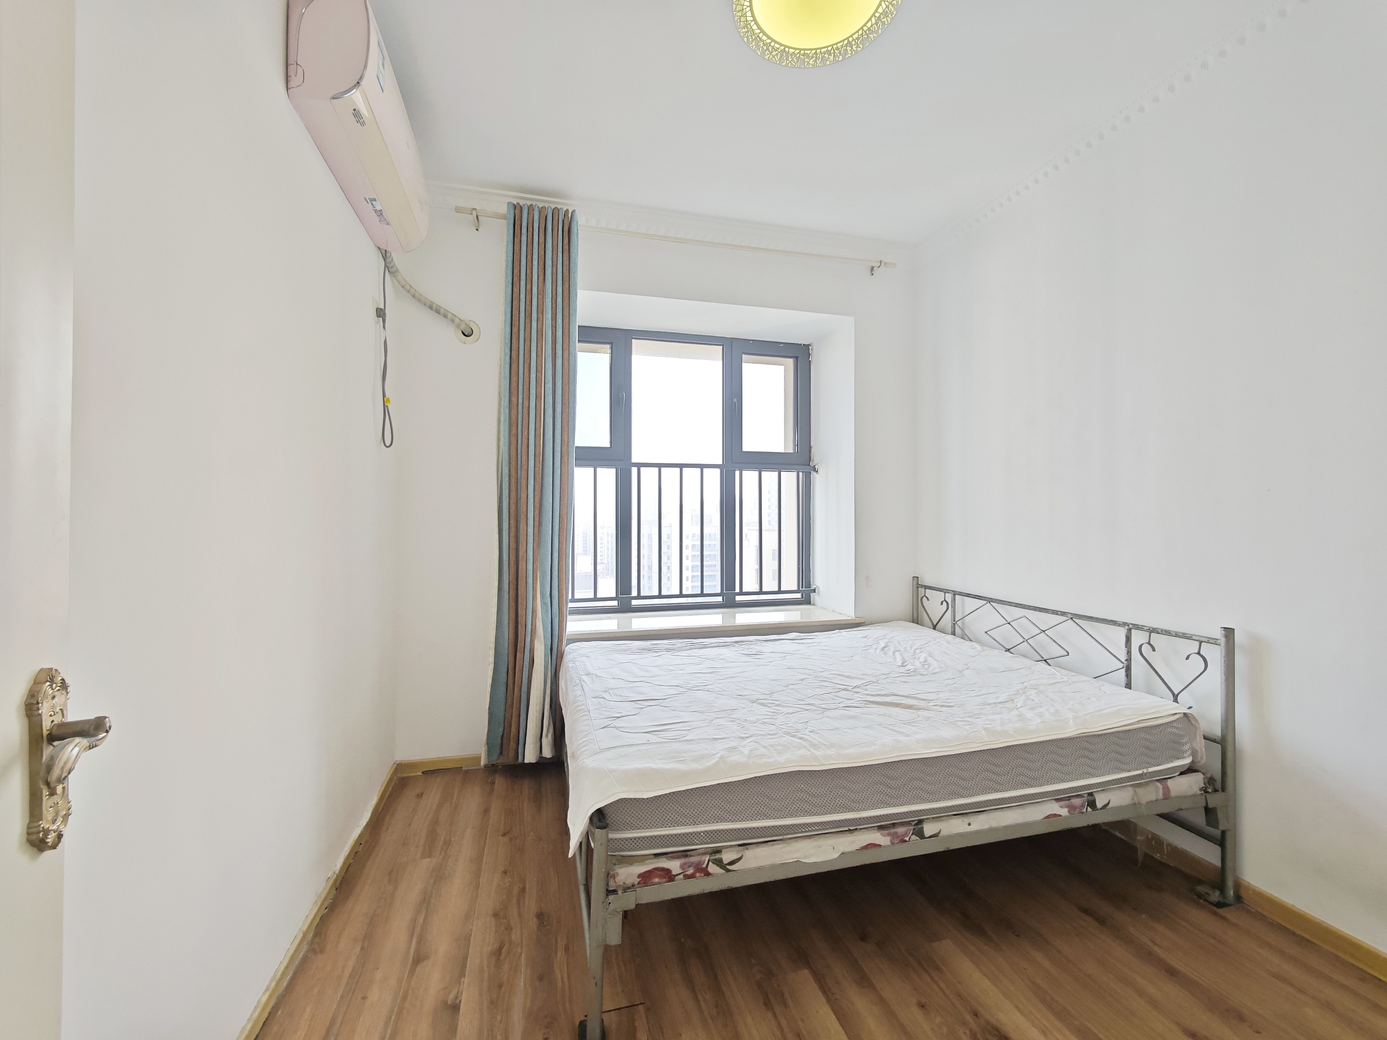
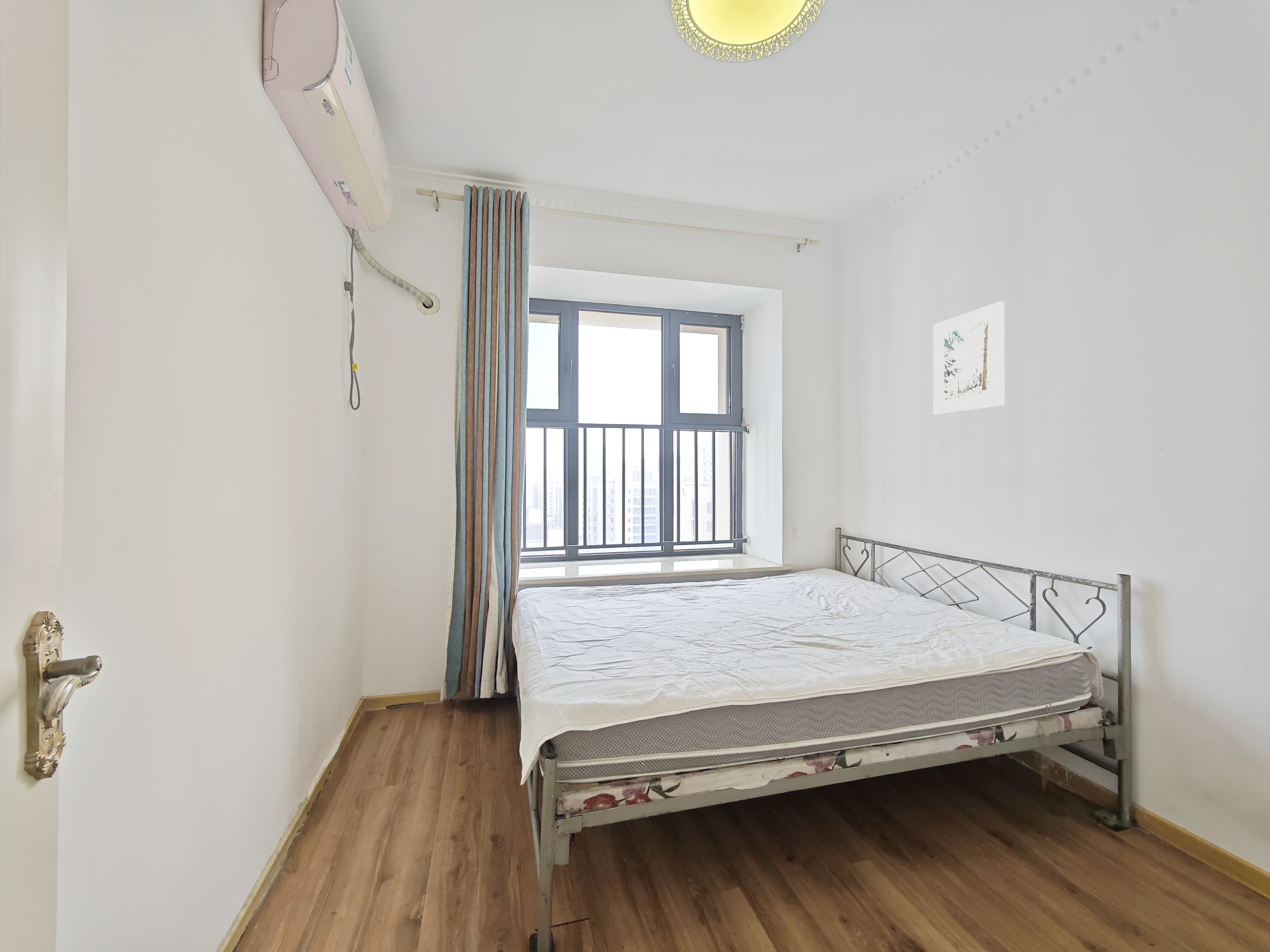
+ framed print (966, 362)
